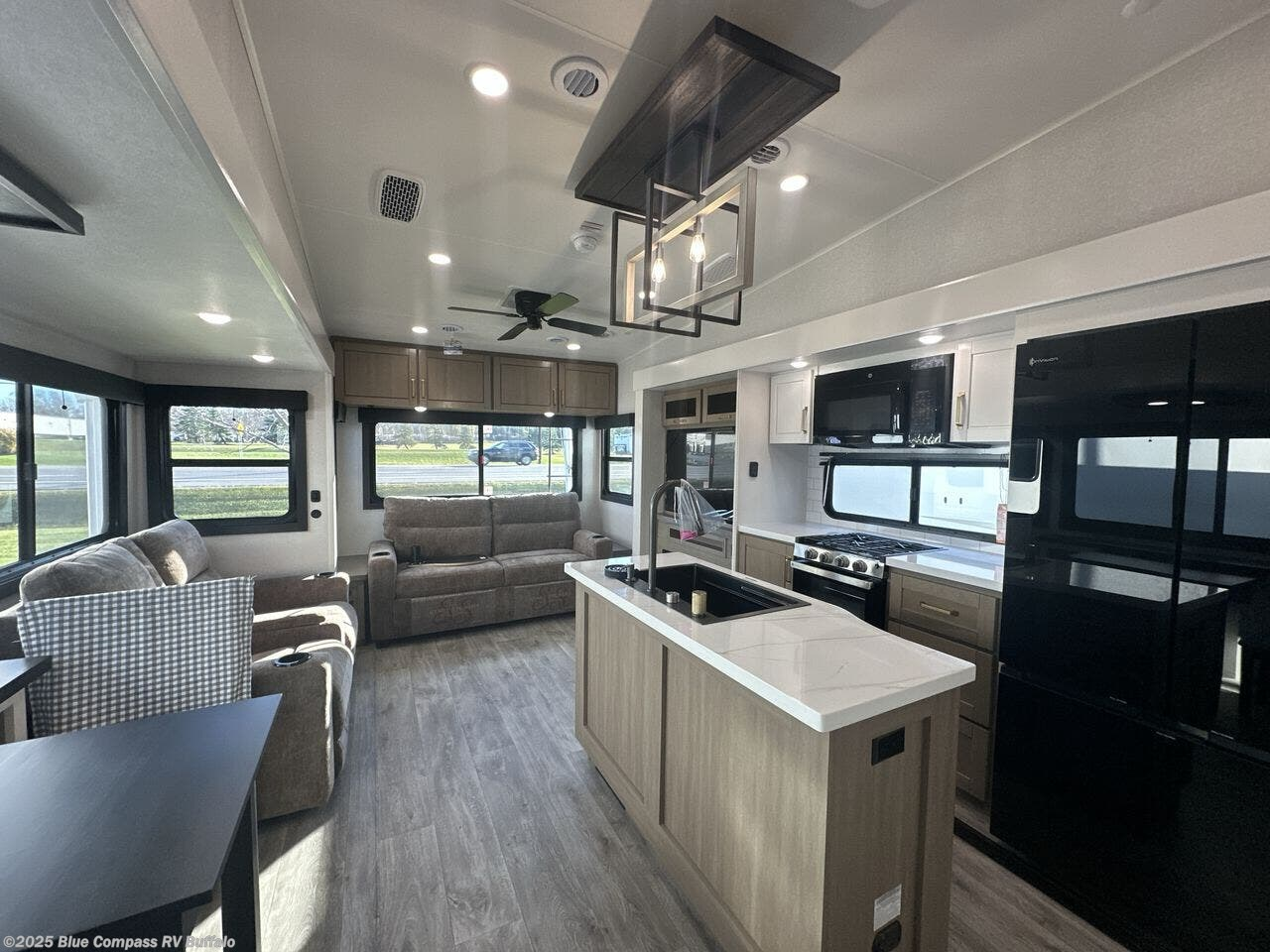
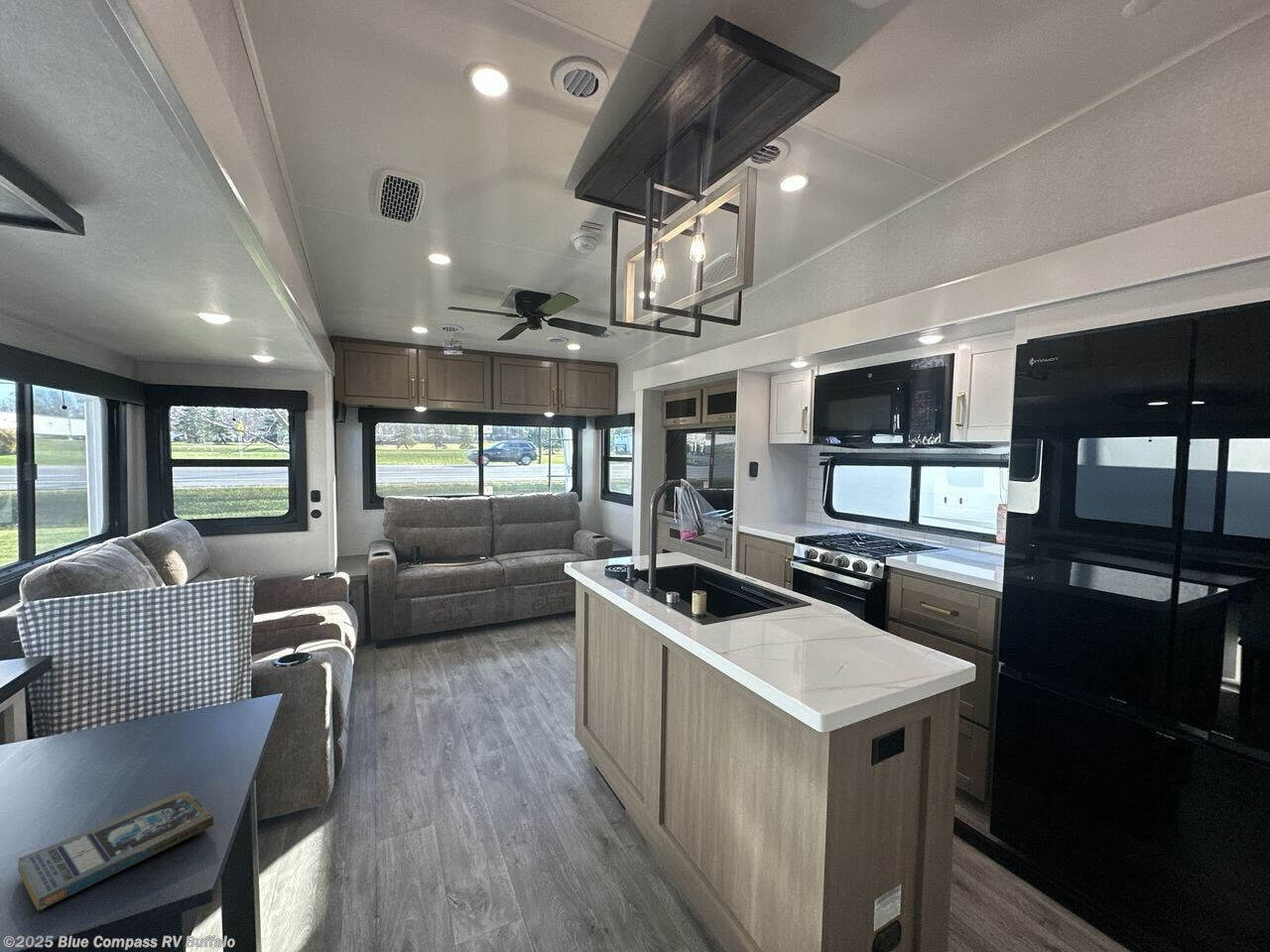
+ book (122, 842)
